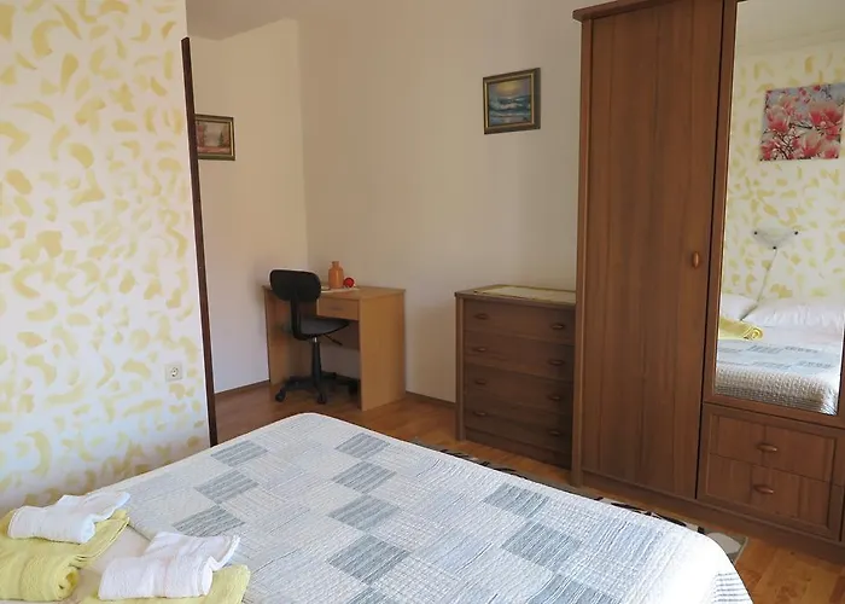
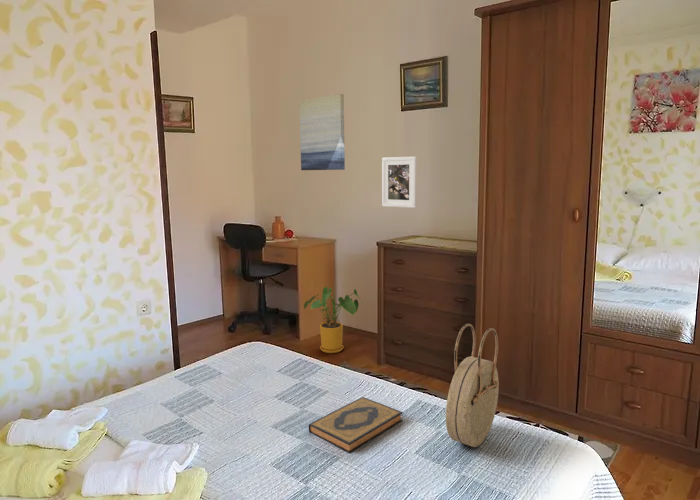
+ wall art (321, 134)
+ hardback book (356, 422)
+ handbag (474, 384)
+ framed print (398, 182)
+ house plant (333, 318)
